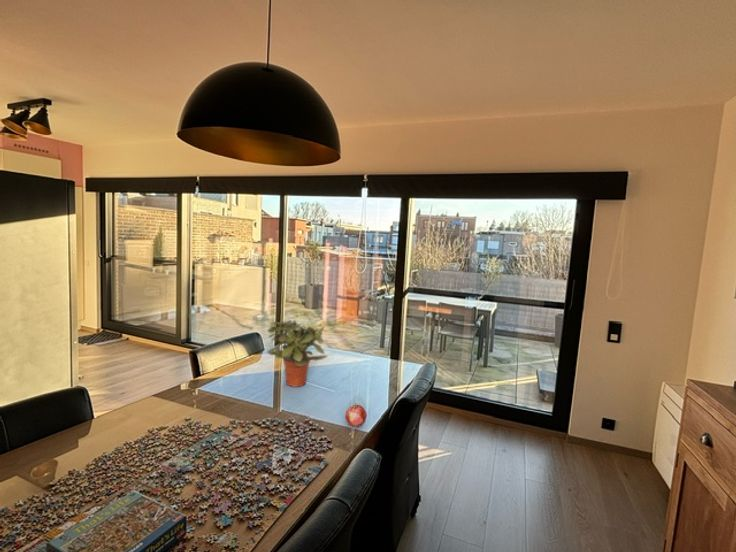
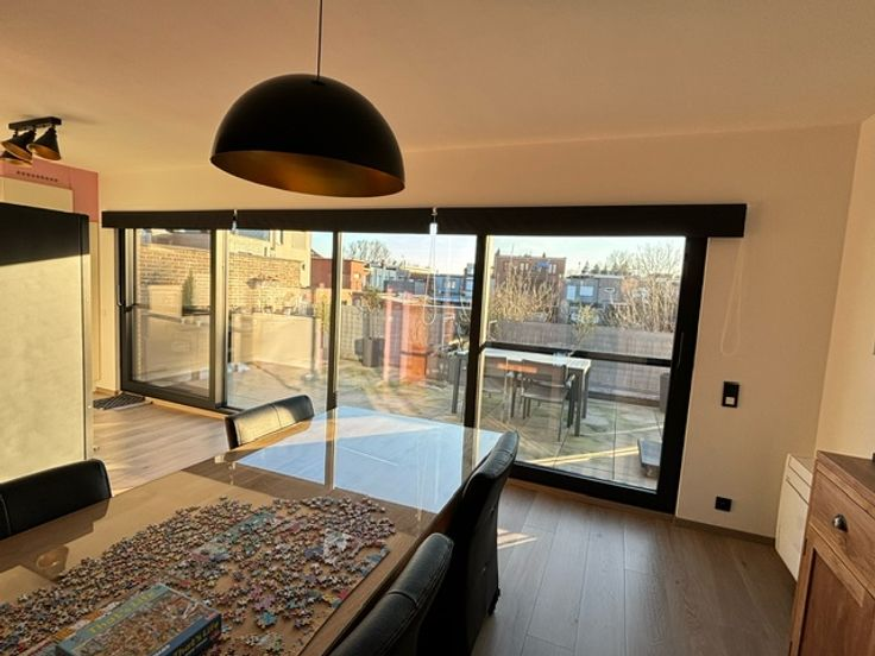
- fruit (356, 413)
- potted plant (298, 351)
